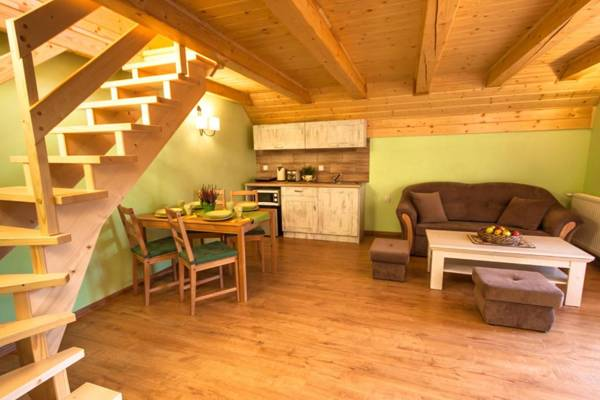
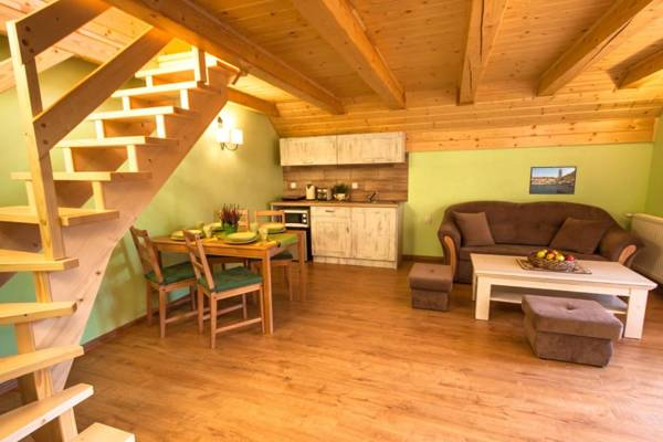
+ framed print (551, 180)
